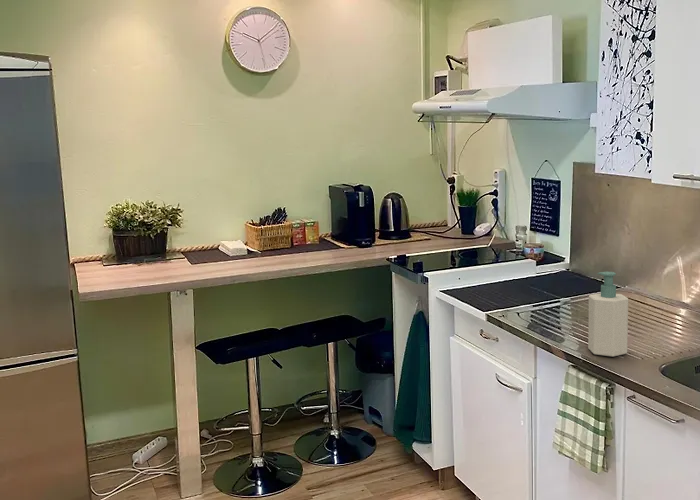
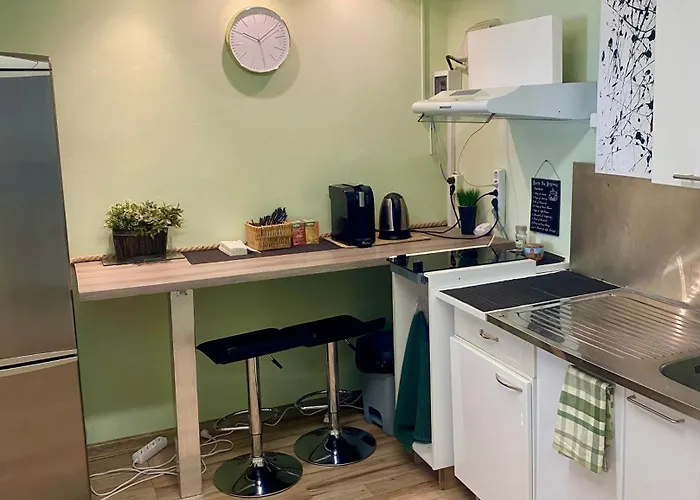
- soap bottle (608, 312)
